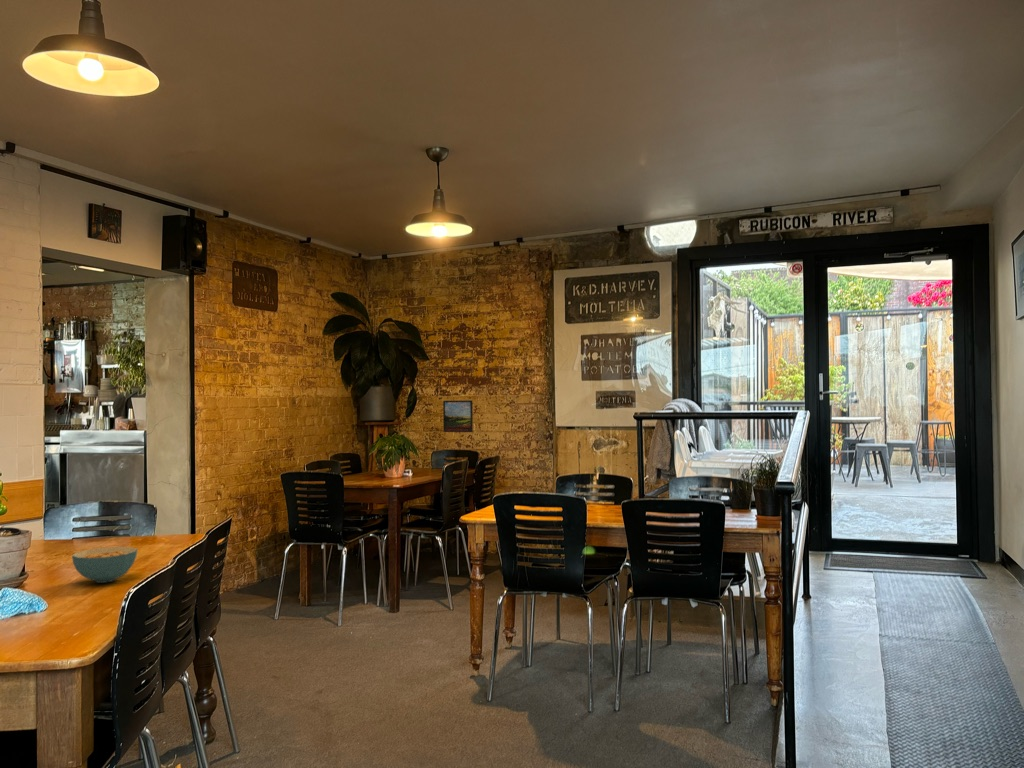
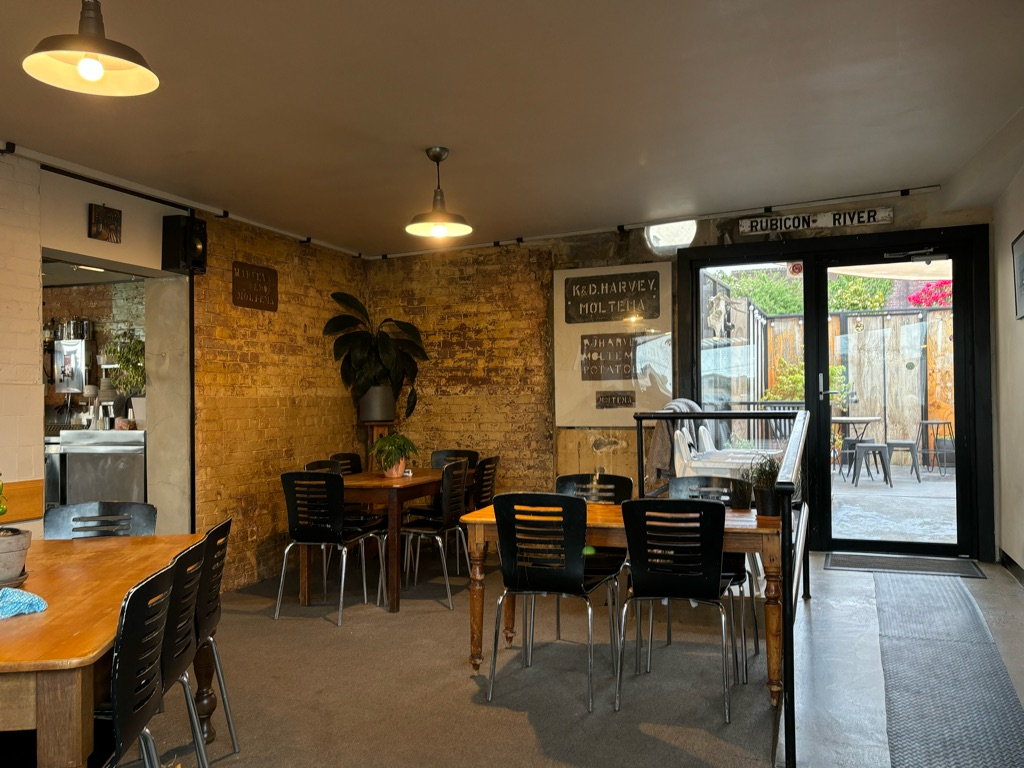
- cereal bowl (105, 566)
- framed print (457, 416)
